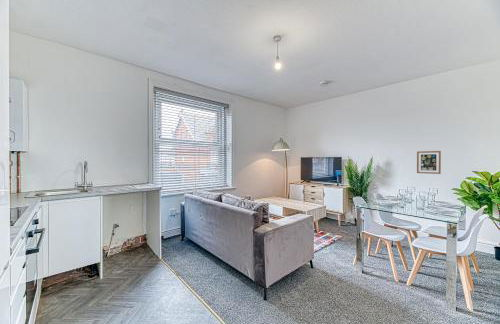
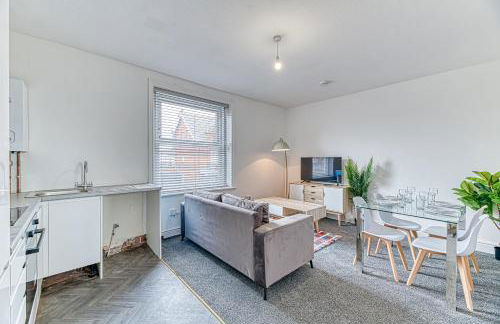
- wall art (428, 162)
